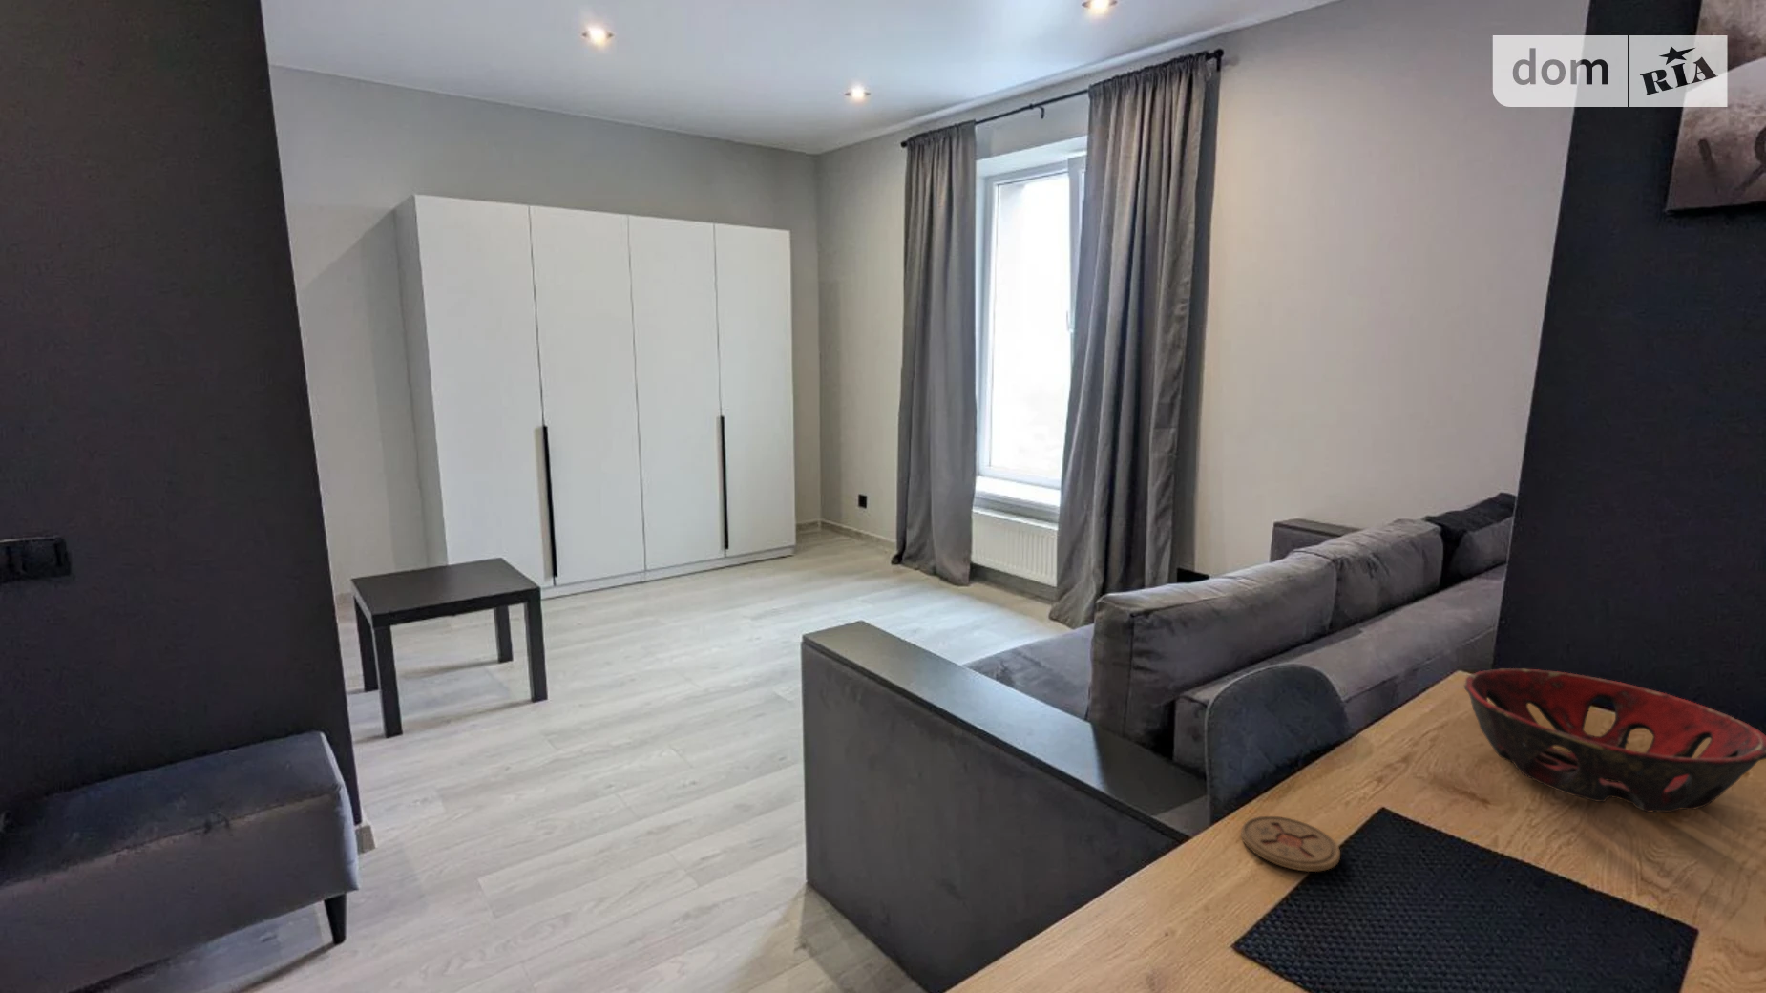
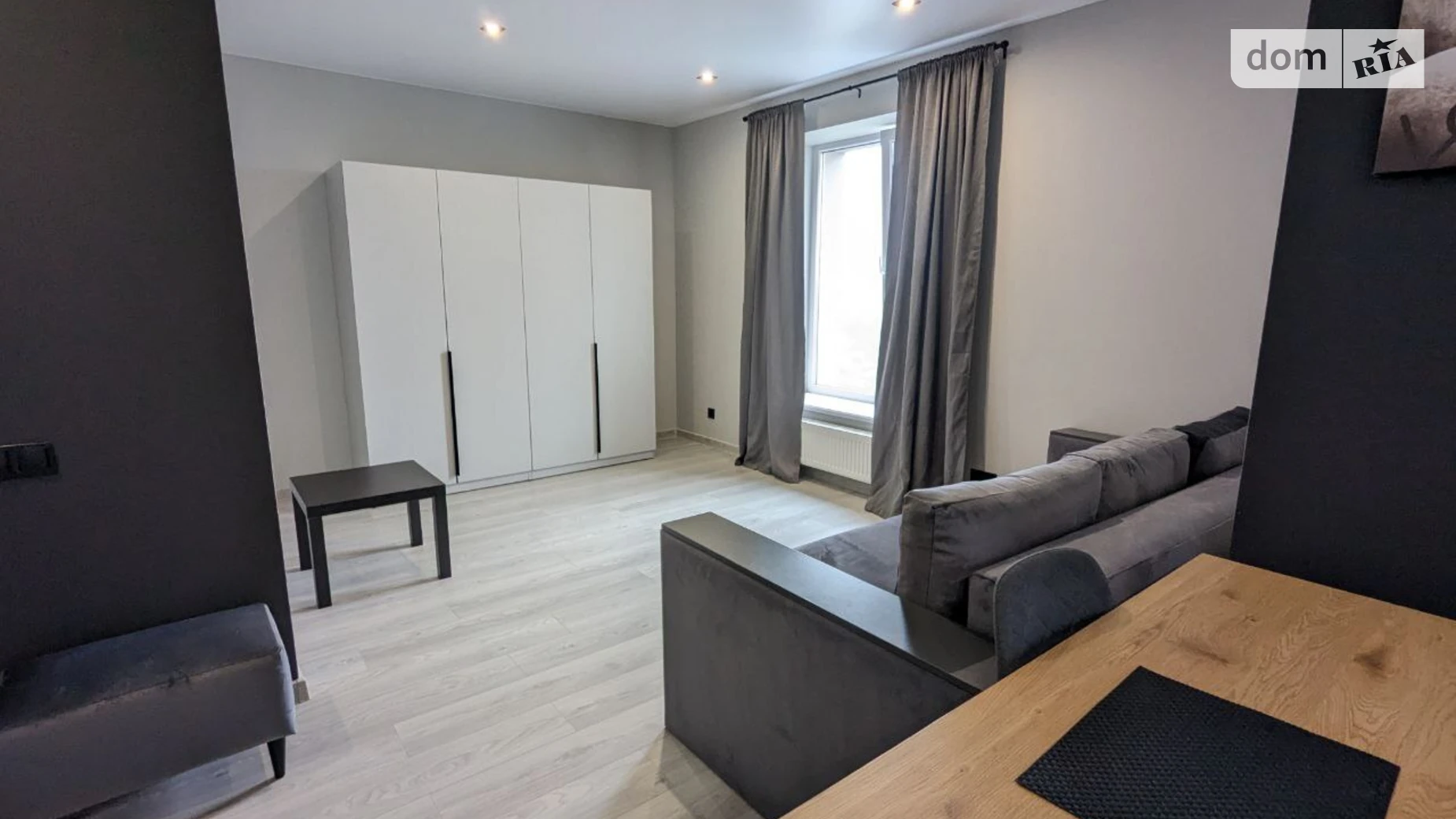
- coaster (1288, 843)
- decorative bowl (1600, 741)
